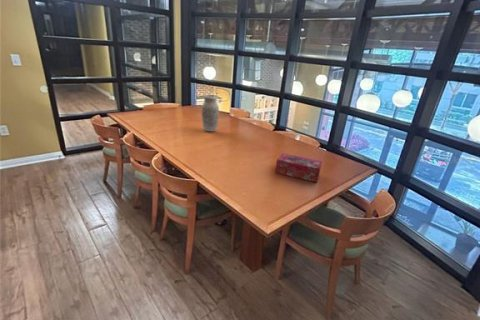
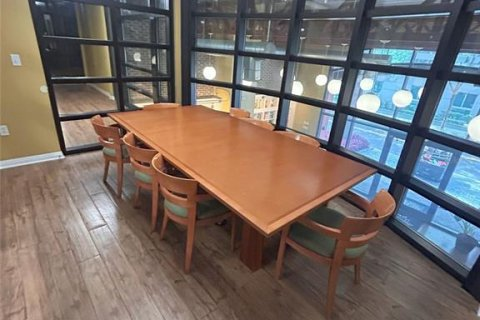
- vase (210, 113)
- tissue box (298, 166)
